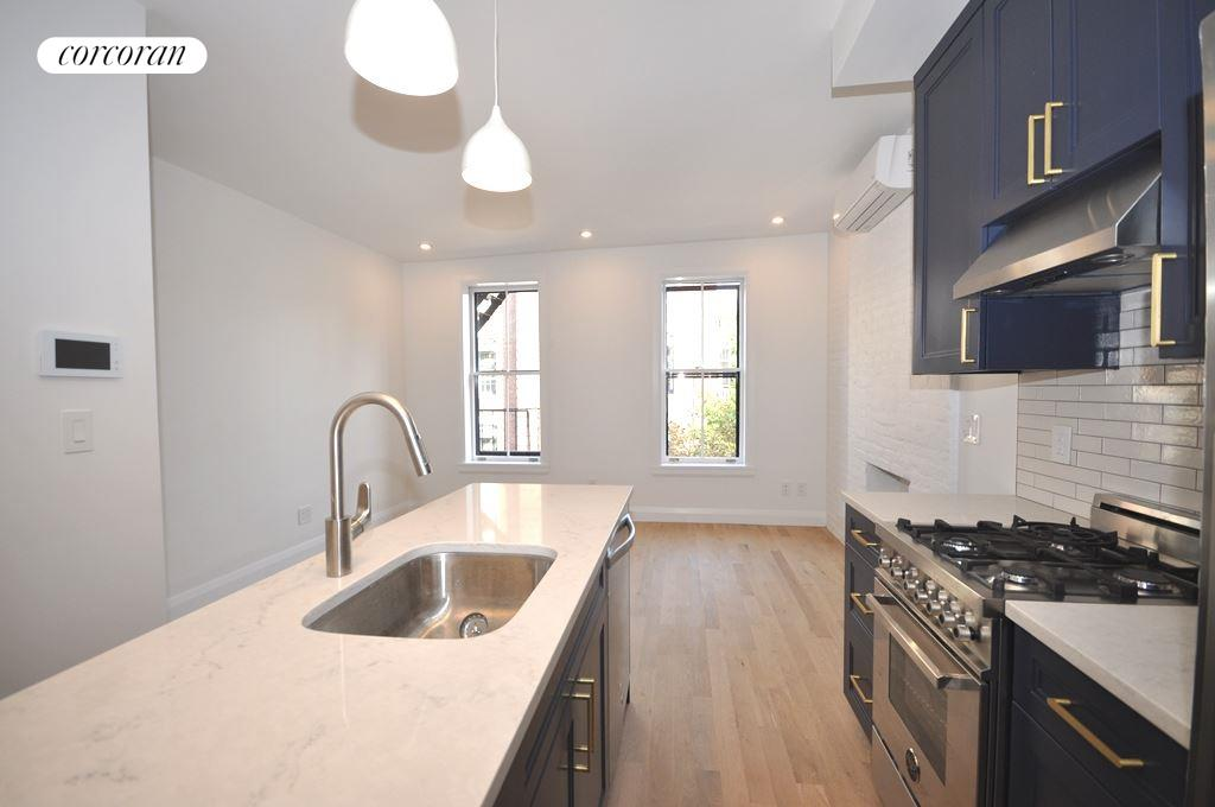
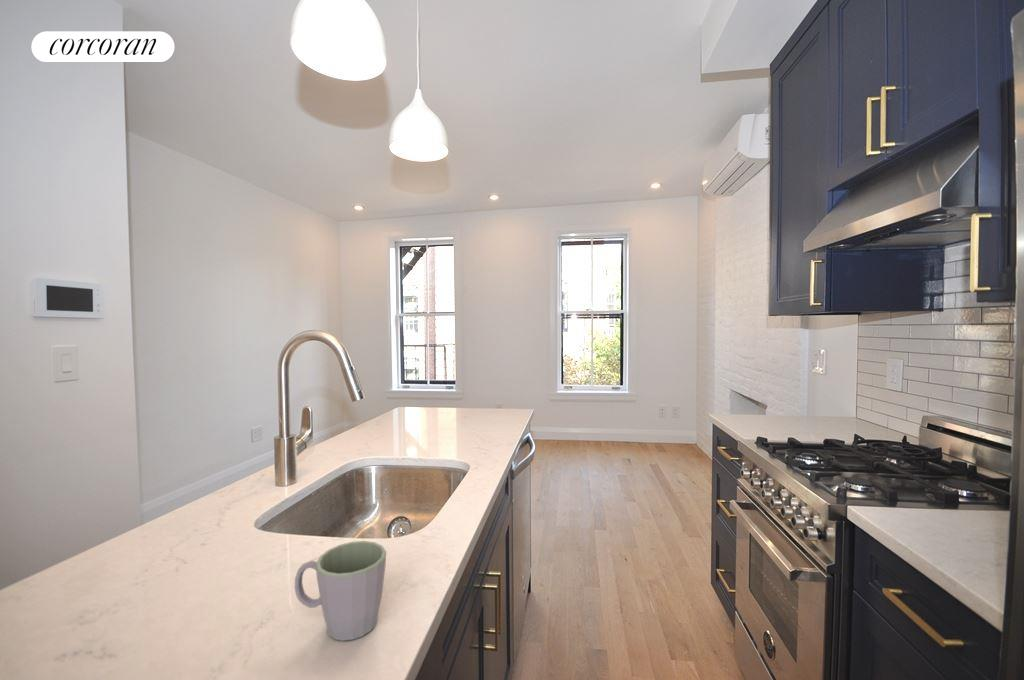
+ mug (339, 590)
